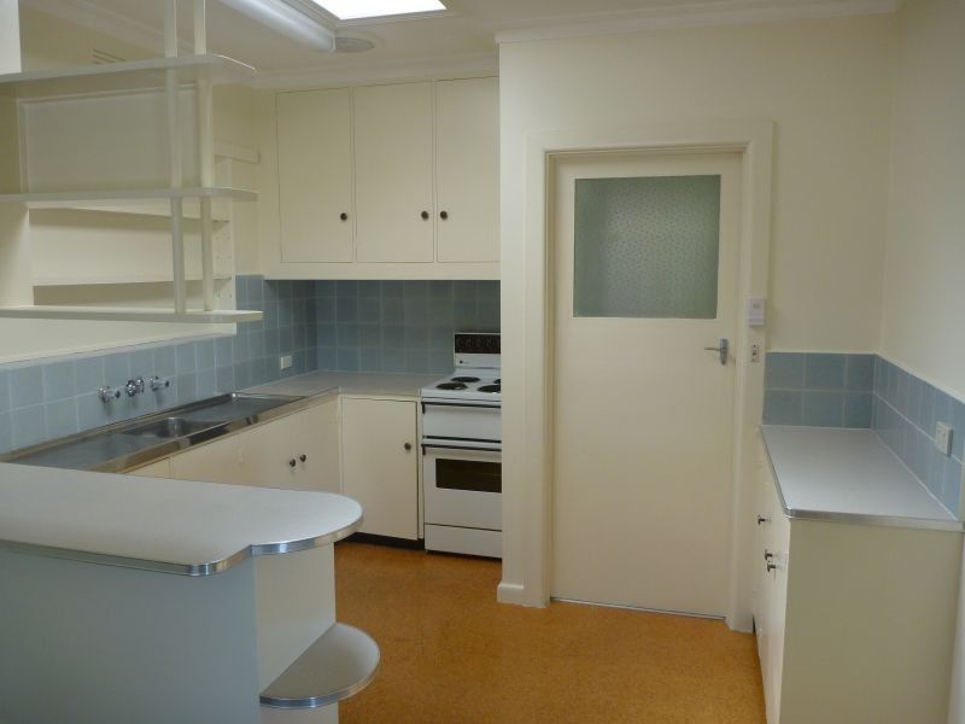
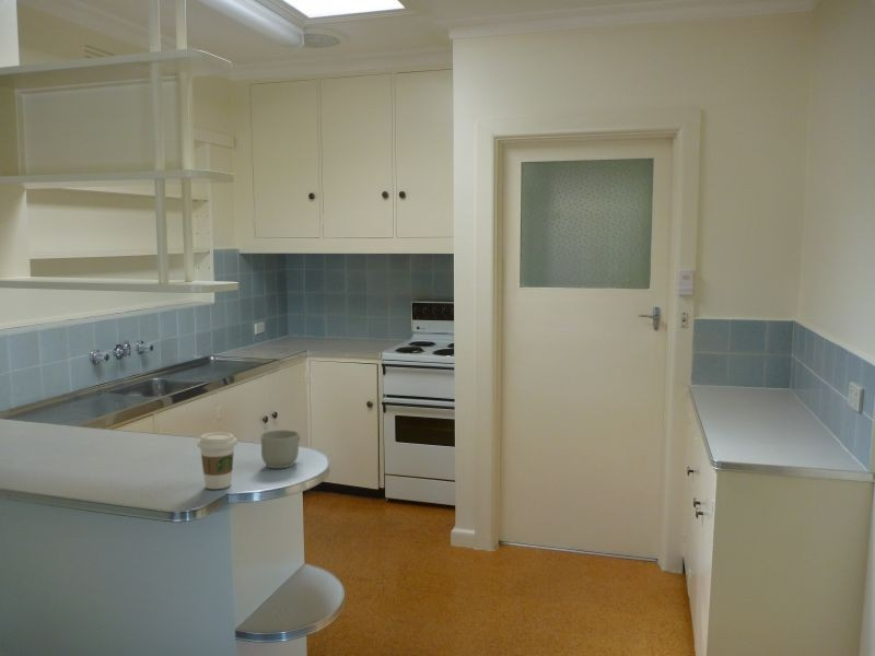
+ coffee cup (218, 460)
+ mug (283, 448)
